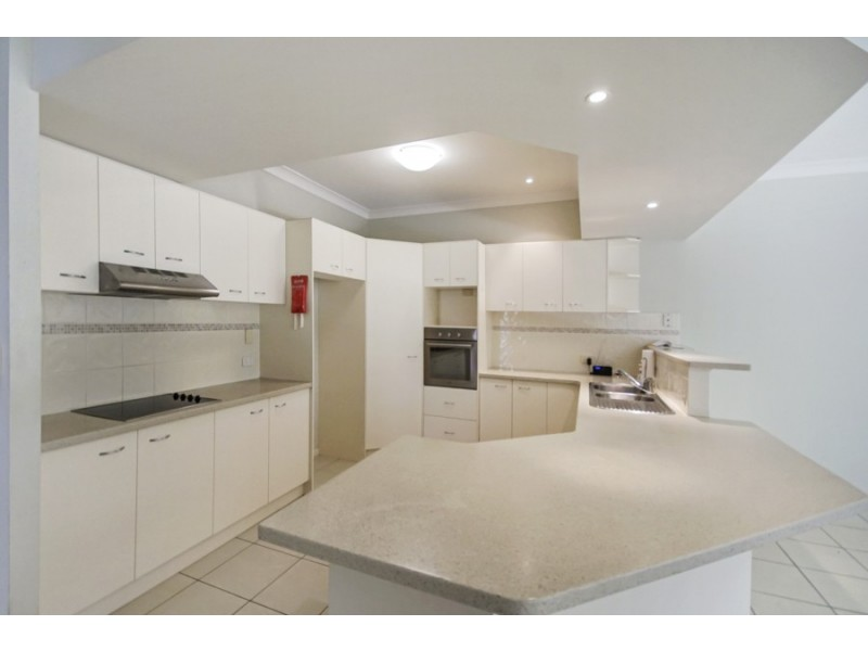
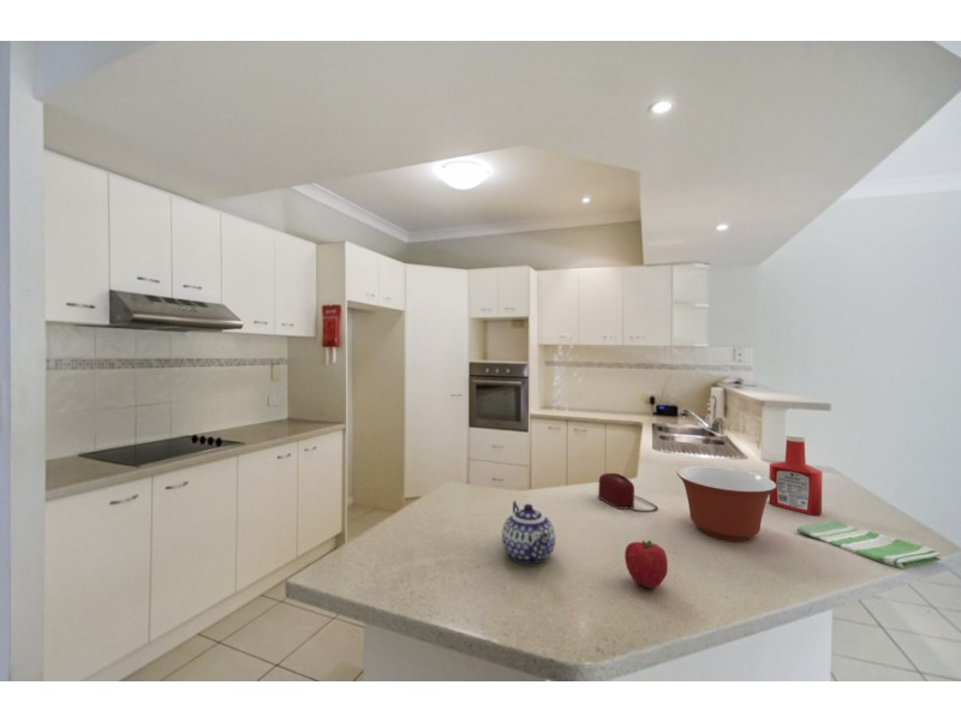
+ dish towel (864, 541)
+ fruit (645, 561)
+ mixing bowl (723, 503)
+ toaster (623, 484)
+ teapot (527, 529)
+ soap bottle (794, 471)
